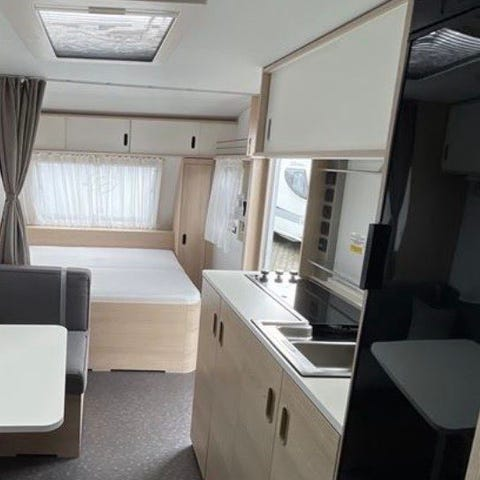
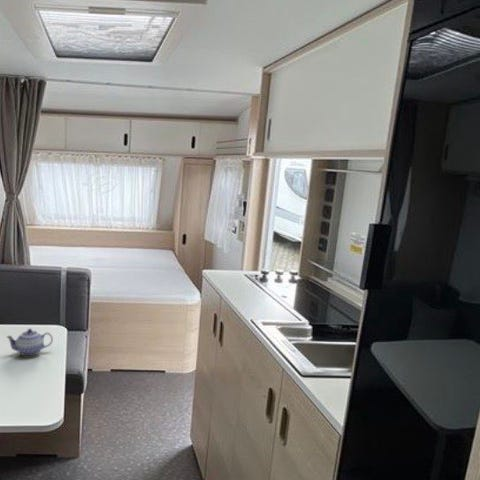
+ teapot (29, 341)
